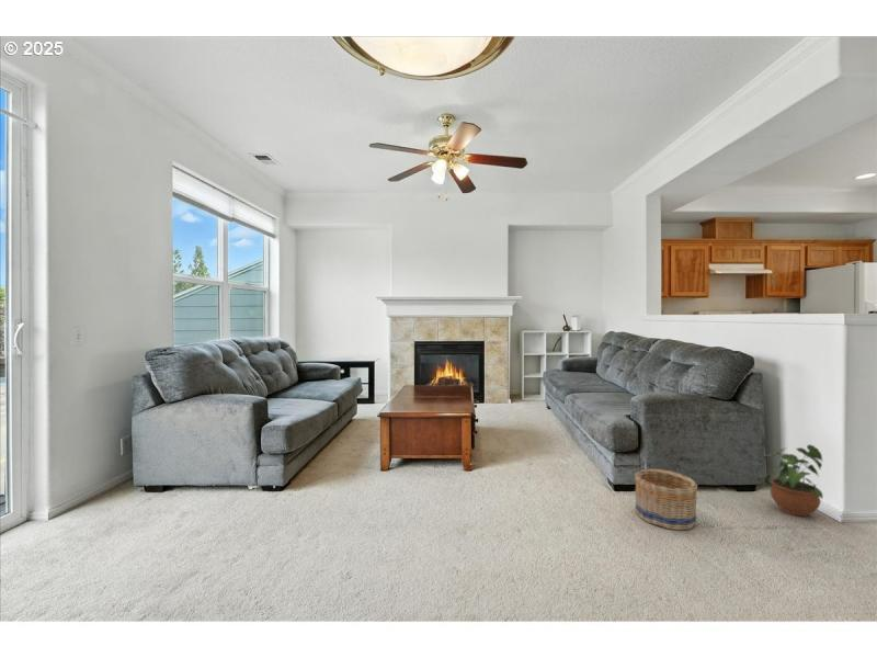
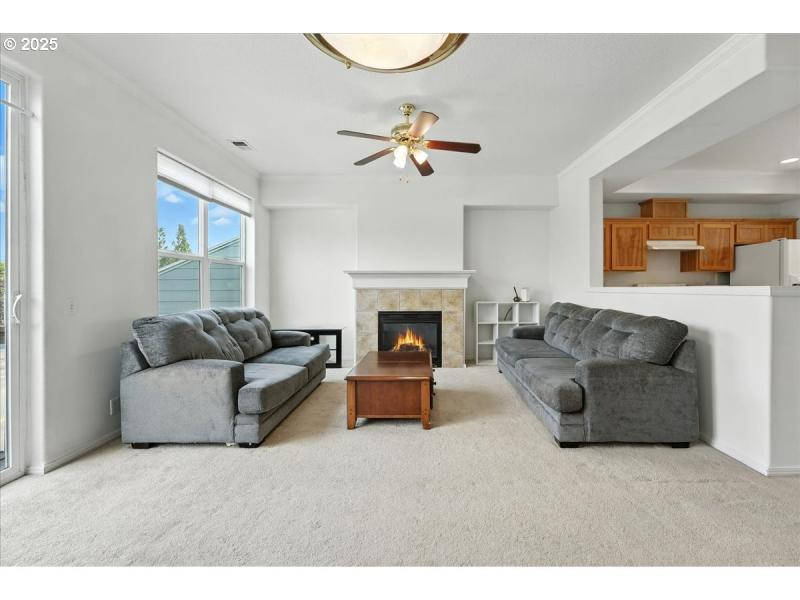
- potted plant (799, 477)
- basket (664, 497)
